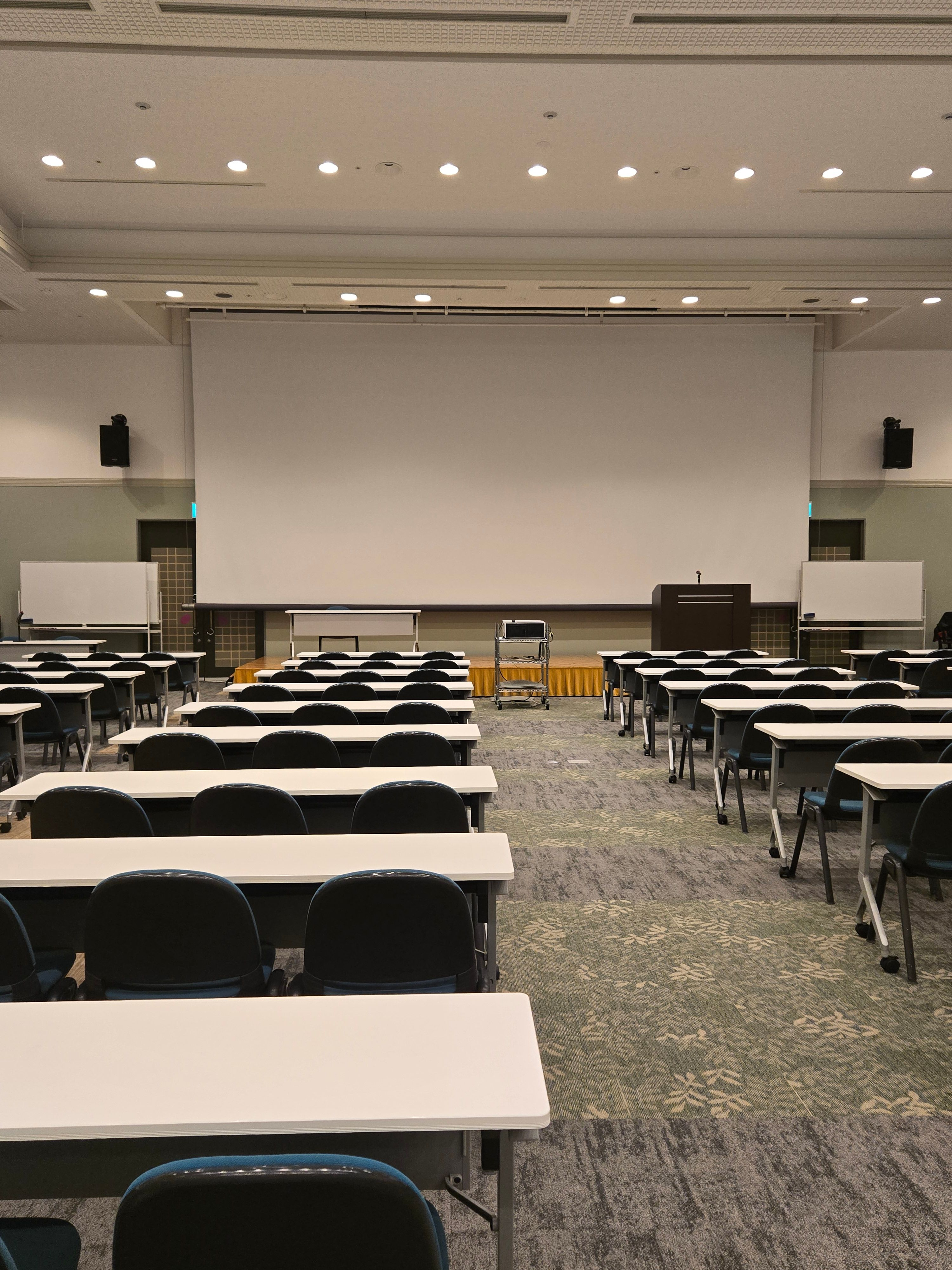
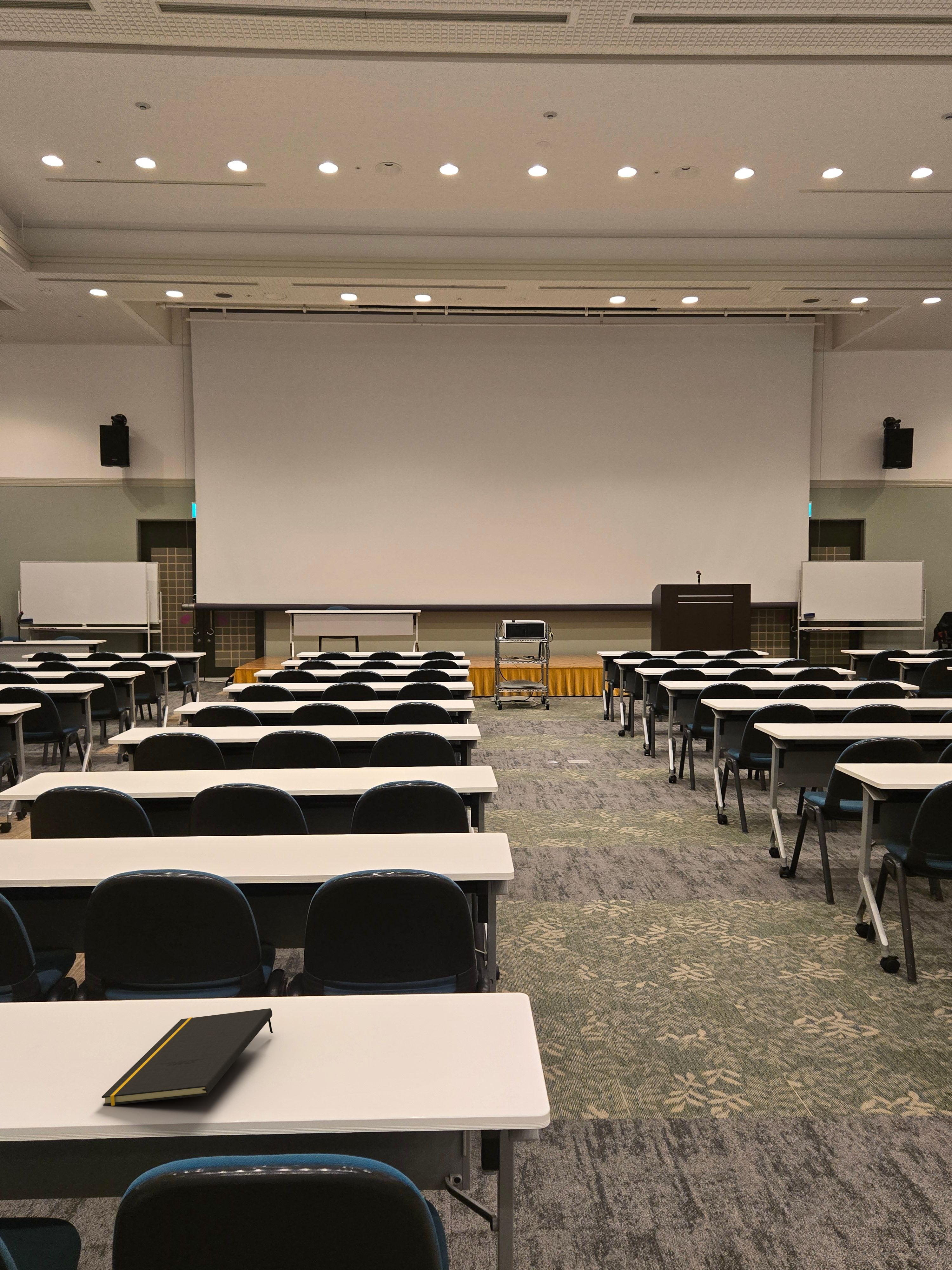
+ notepad (193, 1053)
